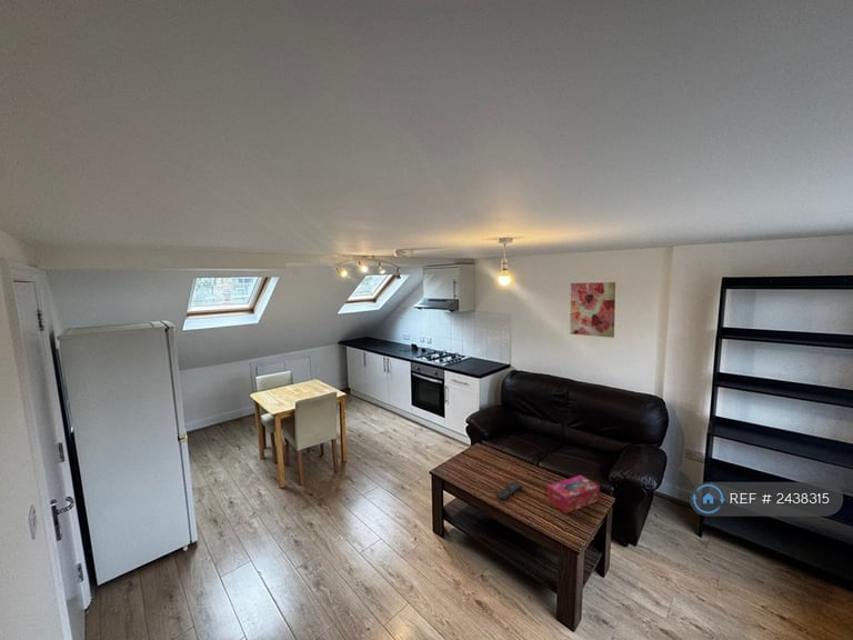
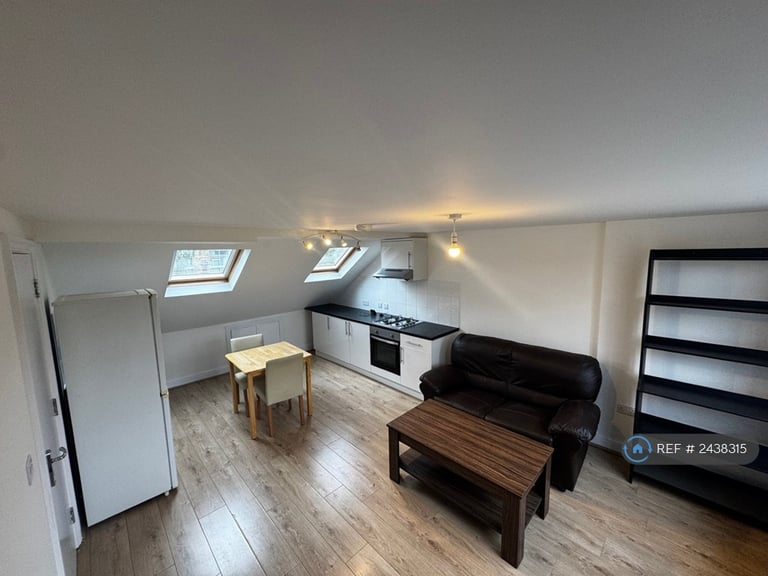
- remote control (509, 490)
- wall art (591, 309)
- tissue box (573, 492)
